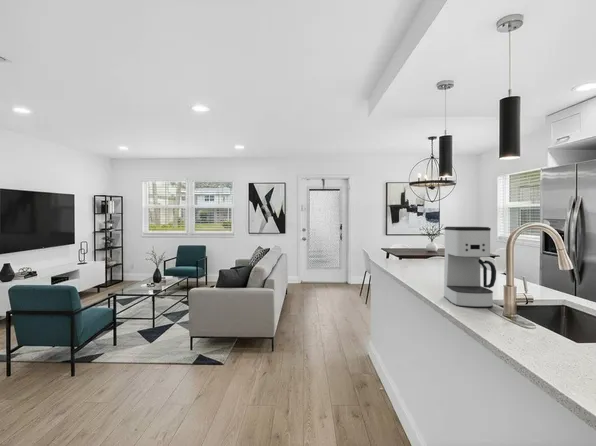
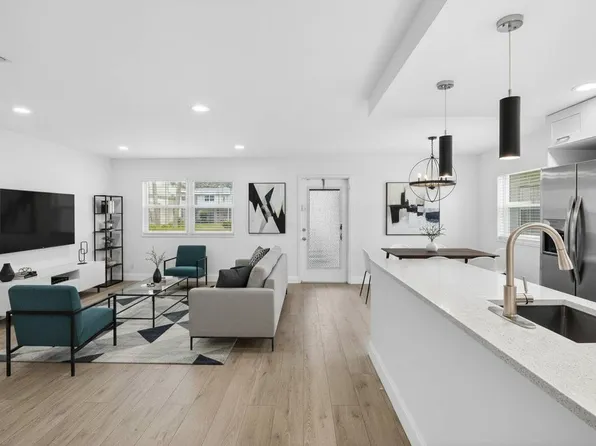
- coffee maker (471, 264)
